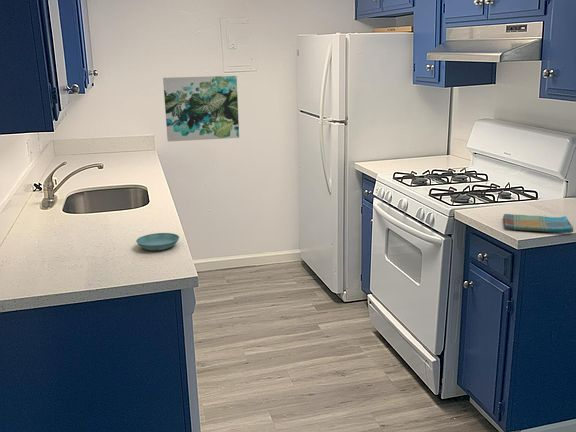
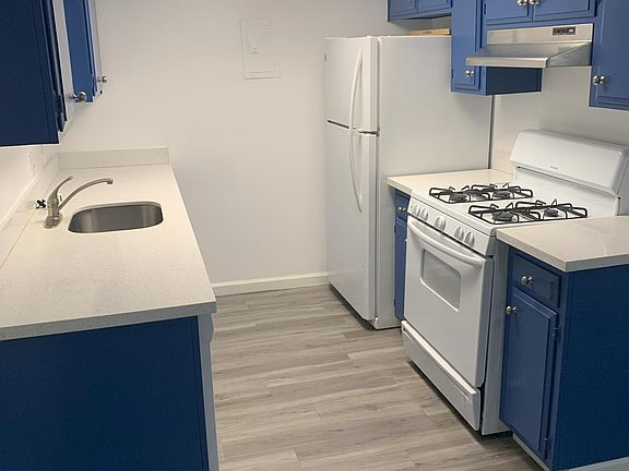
- wall art (202, 108)
- saucer (158, 242)
- dish towel (536, 222)
